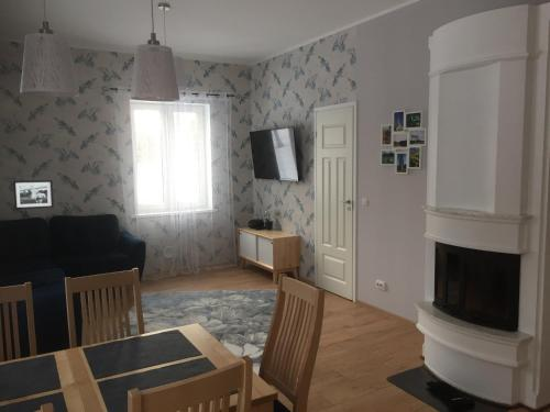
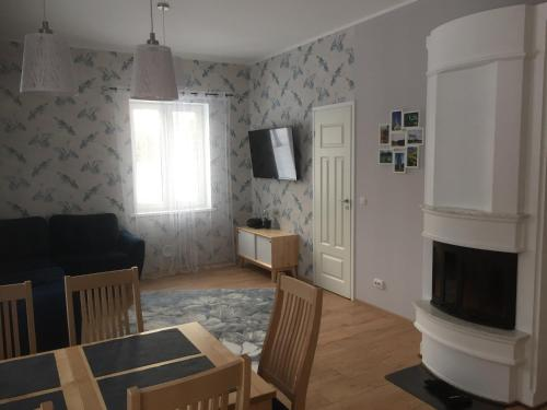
- picture frame (33, 194)
